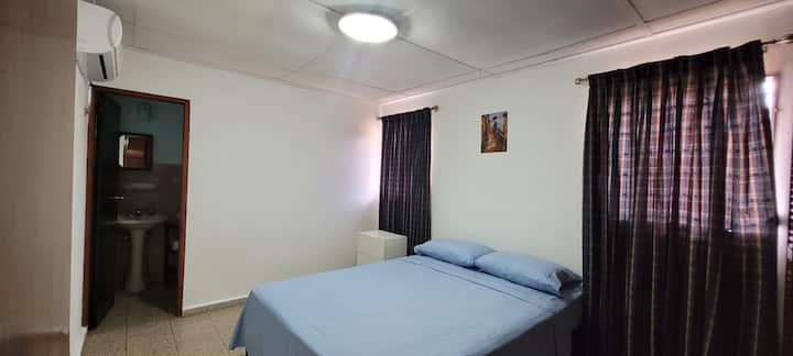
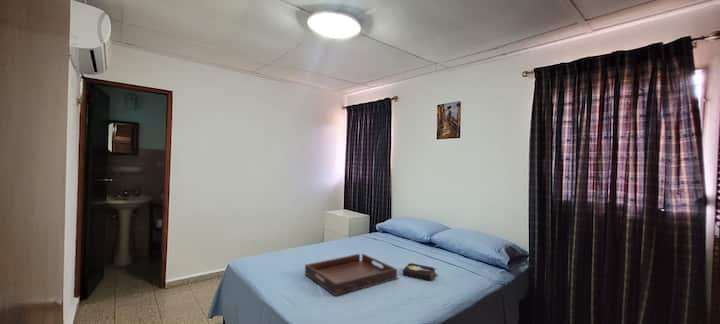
+ hardback book (419, 271)
+ serving tray (350, 271)
